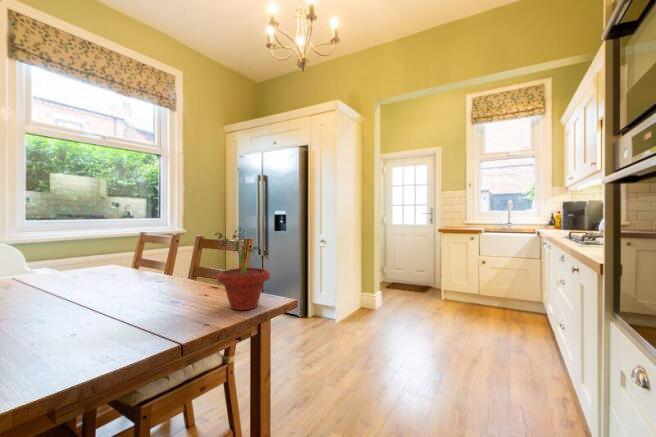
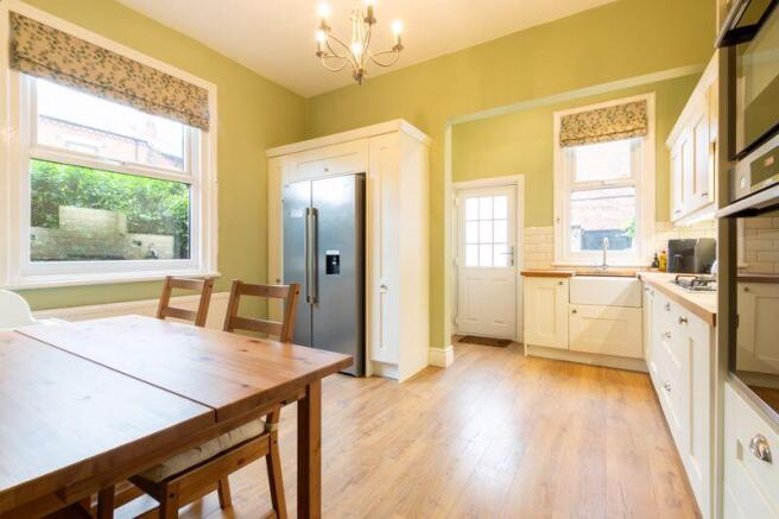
- potted plant (242, 266)
